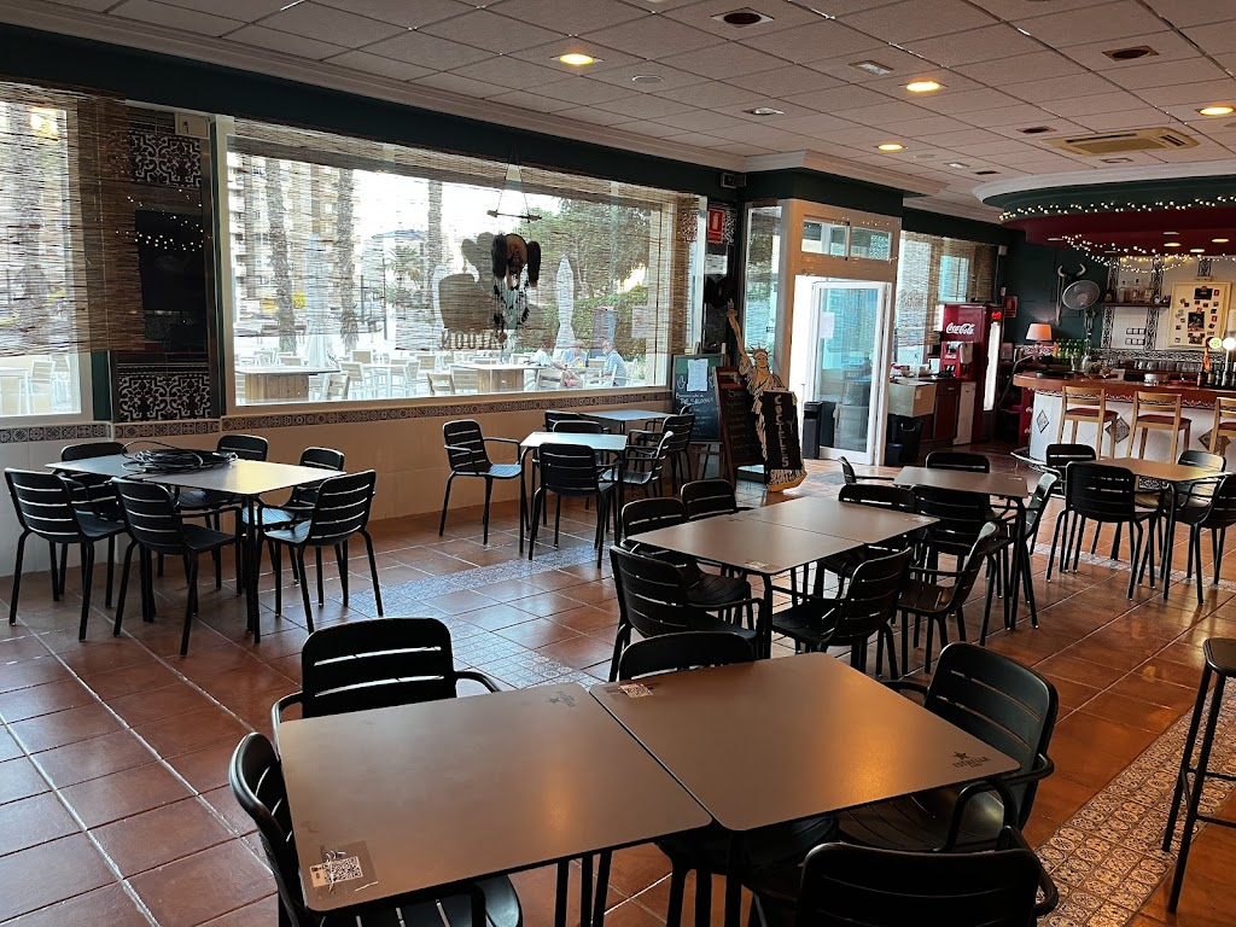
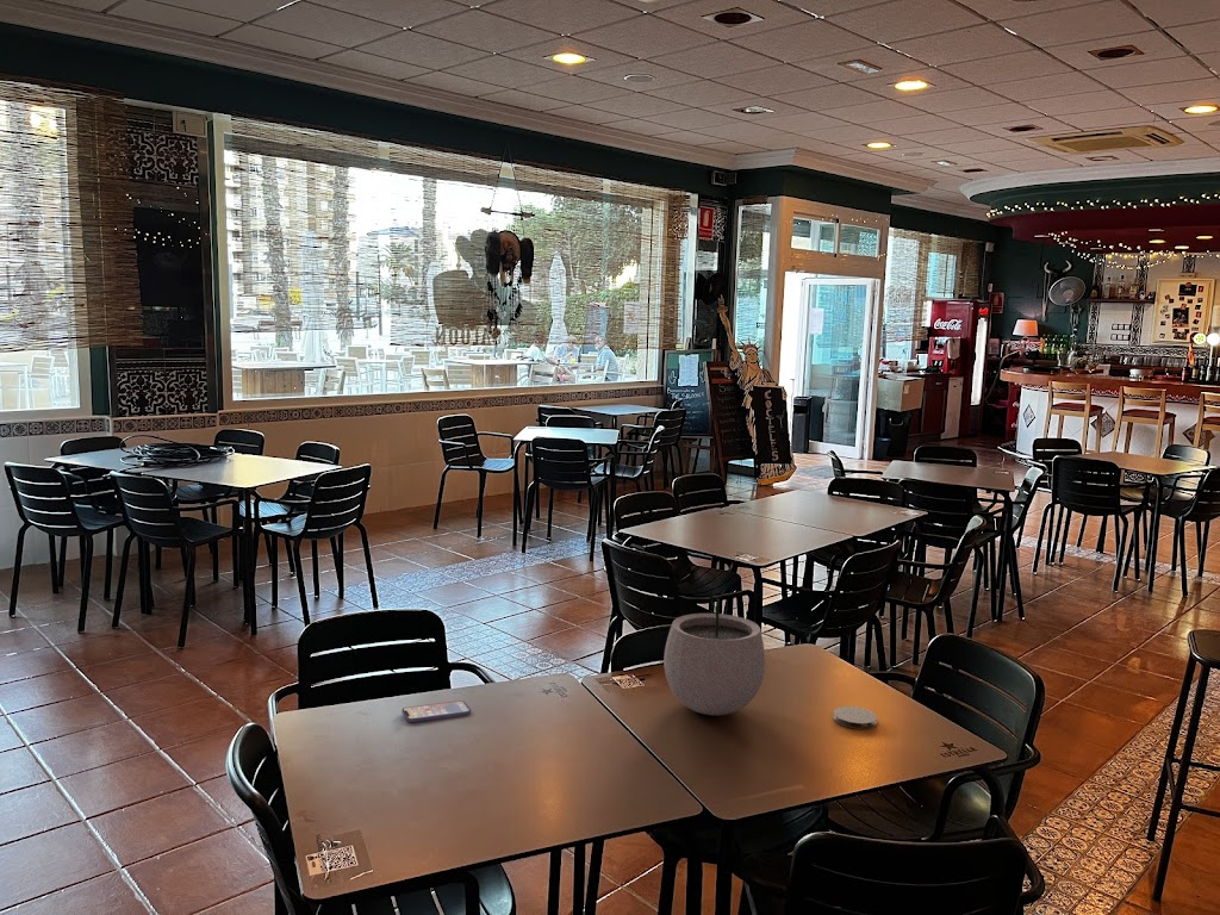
+ plant pot (715, 649)
+ coaster (854, 717)
+ smartphone (436, 710)
